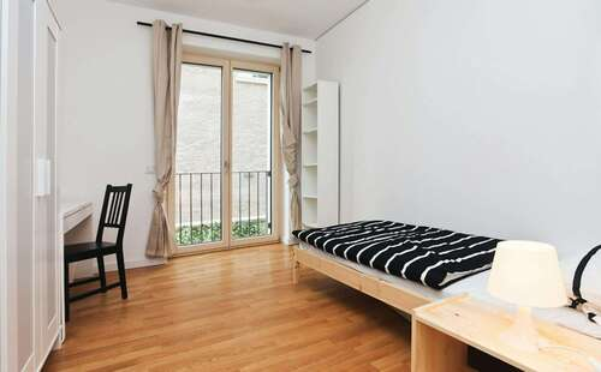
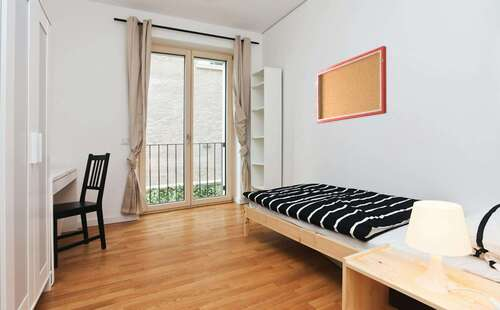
+ wall art (346, 90)
